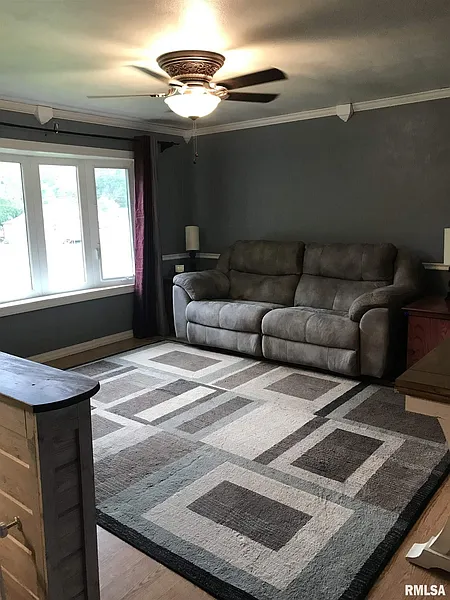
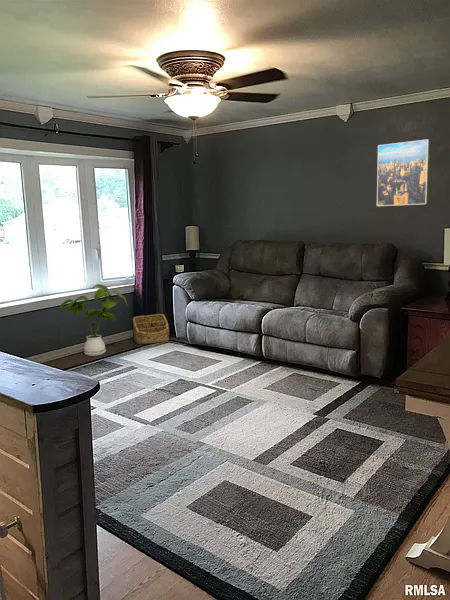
+ basket (151, 328)
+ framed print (402, 174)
+ house plant (101, 319)
